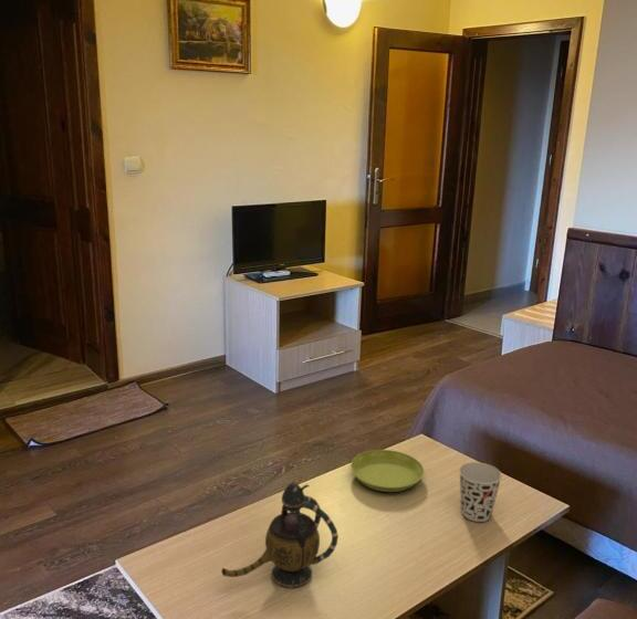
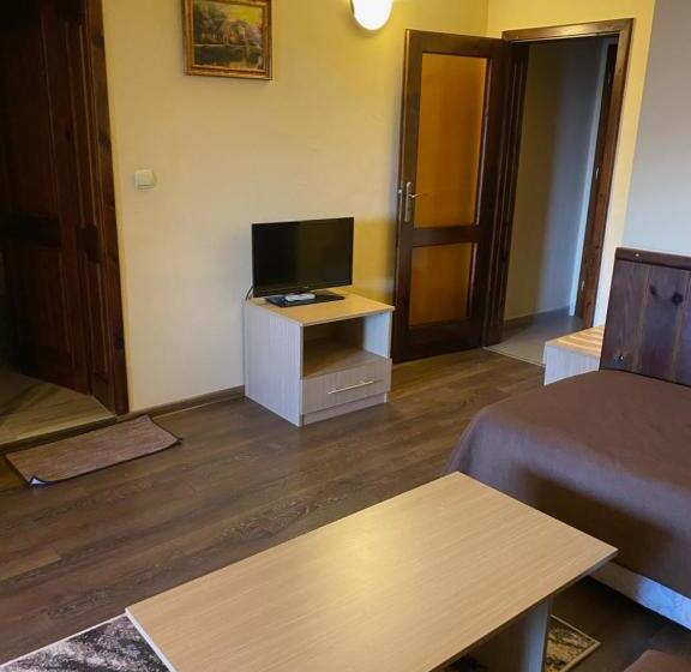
- teapot (276, 532)
- saucer (386, 472)
- cup (478, 493)
